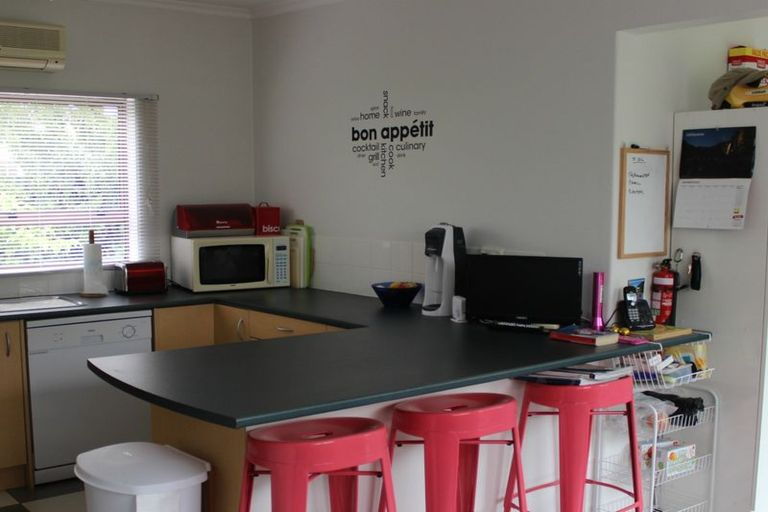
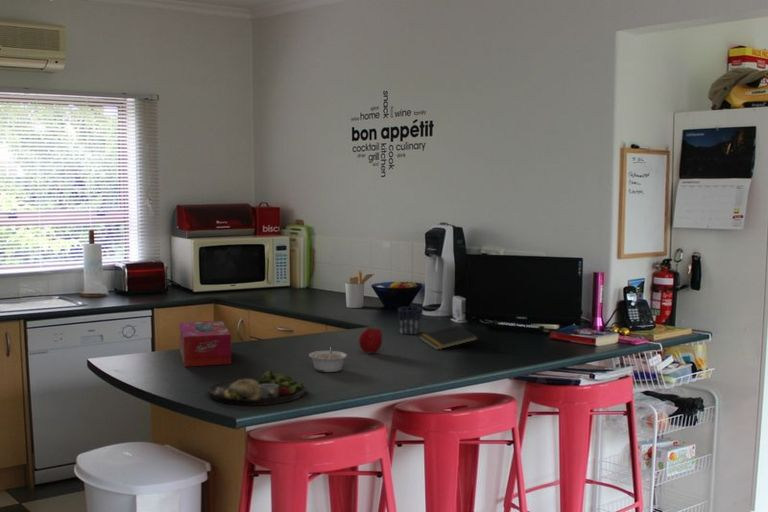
+ fruit (370, 339)
+ notepad (447, 337)
+ tissue box (204, 342)
+ utensil holder (359, 289)
+ legume (327, 360)
+ dinner plate (257, 382)
+ cup (409, 320)
